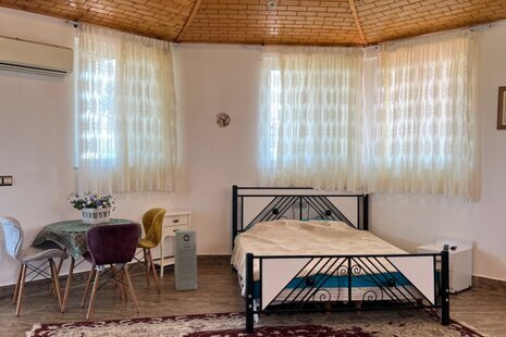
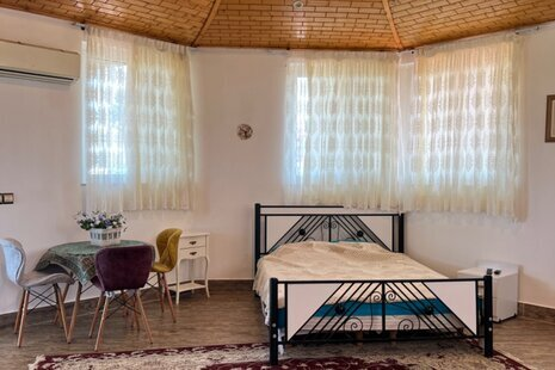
- air purifier (185, 258)
